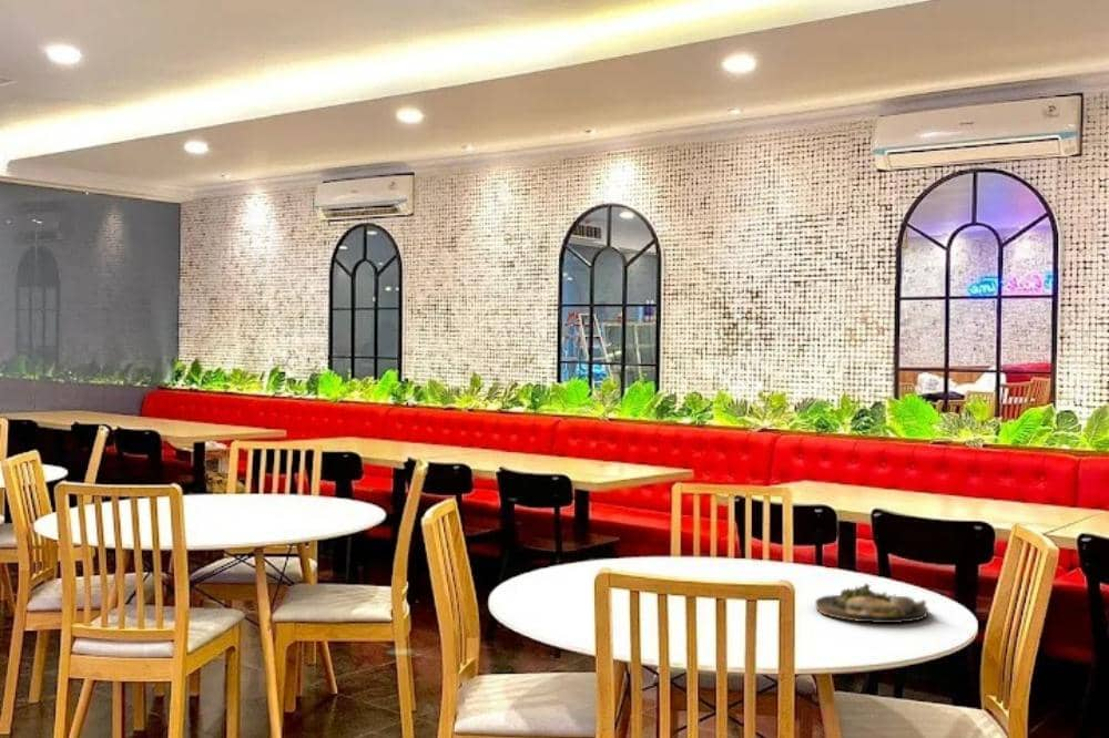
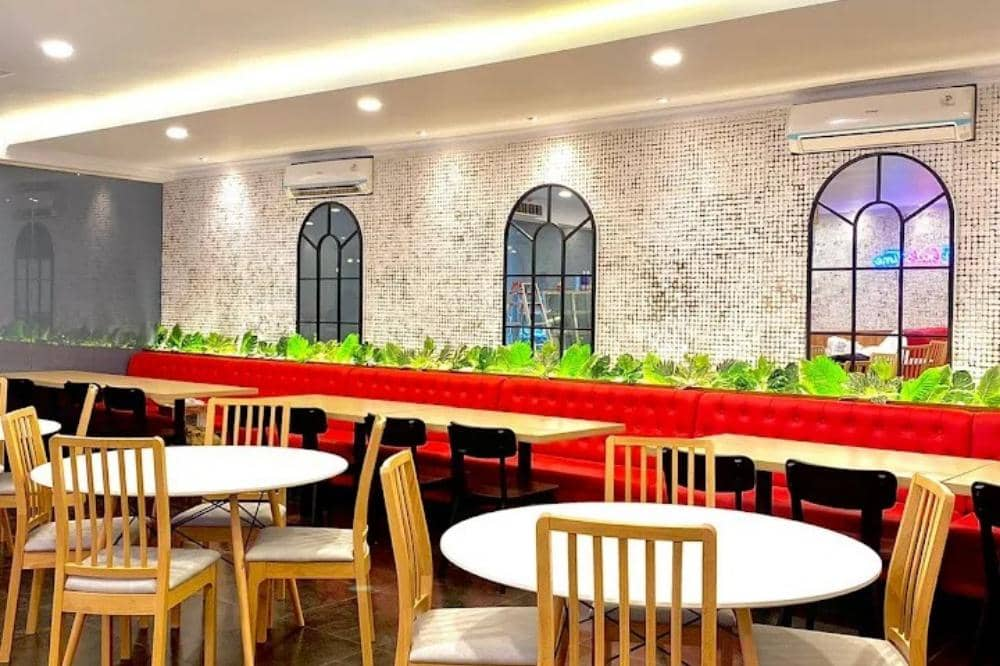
- dinner plate (871, 598)
